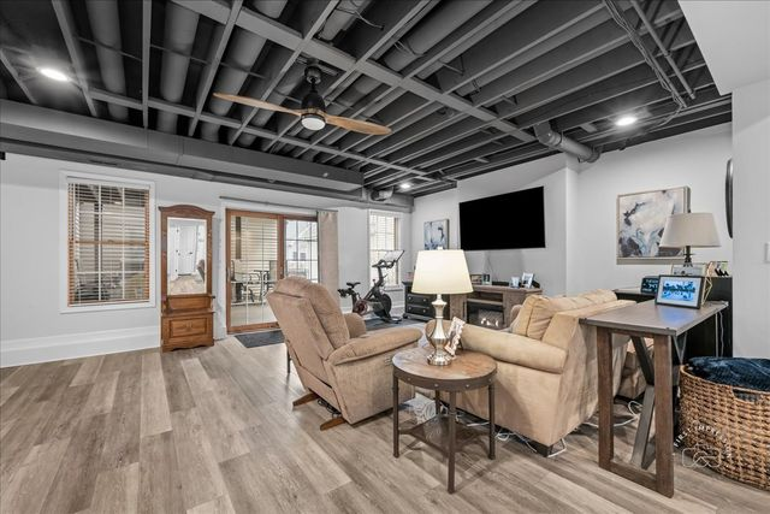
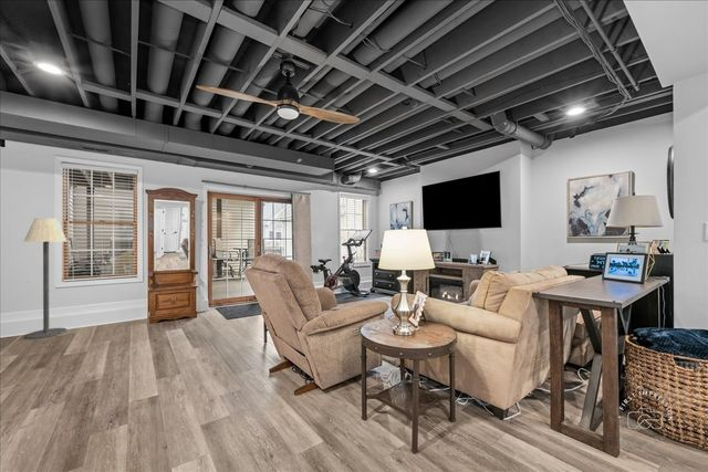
+ floor lamp (45, 275)
